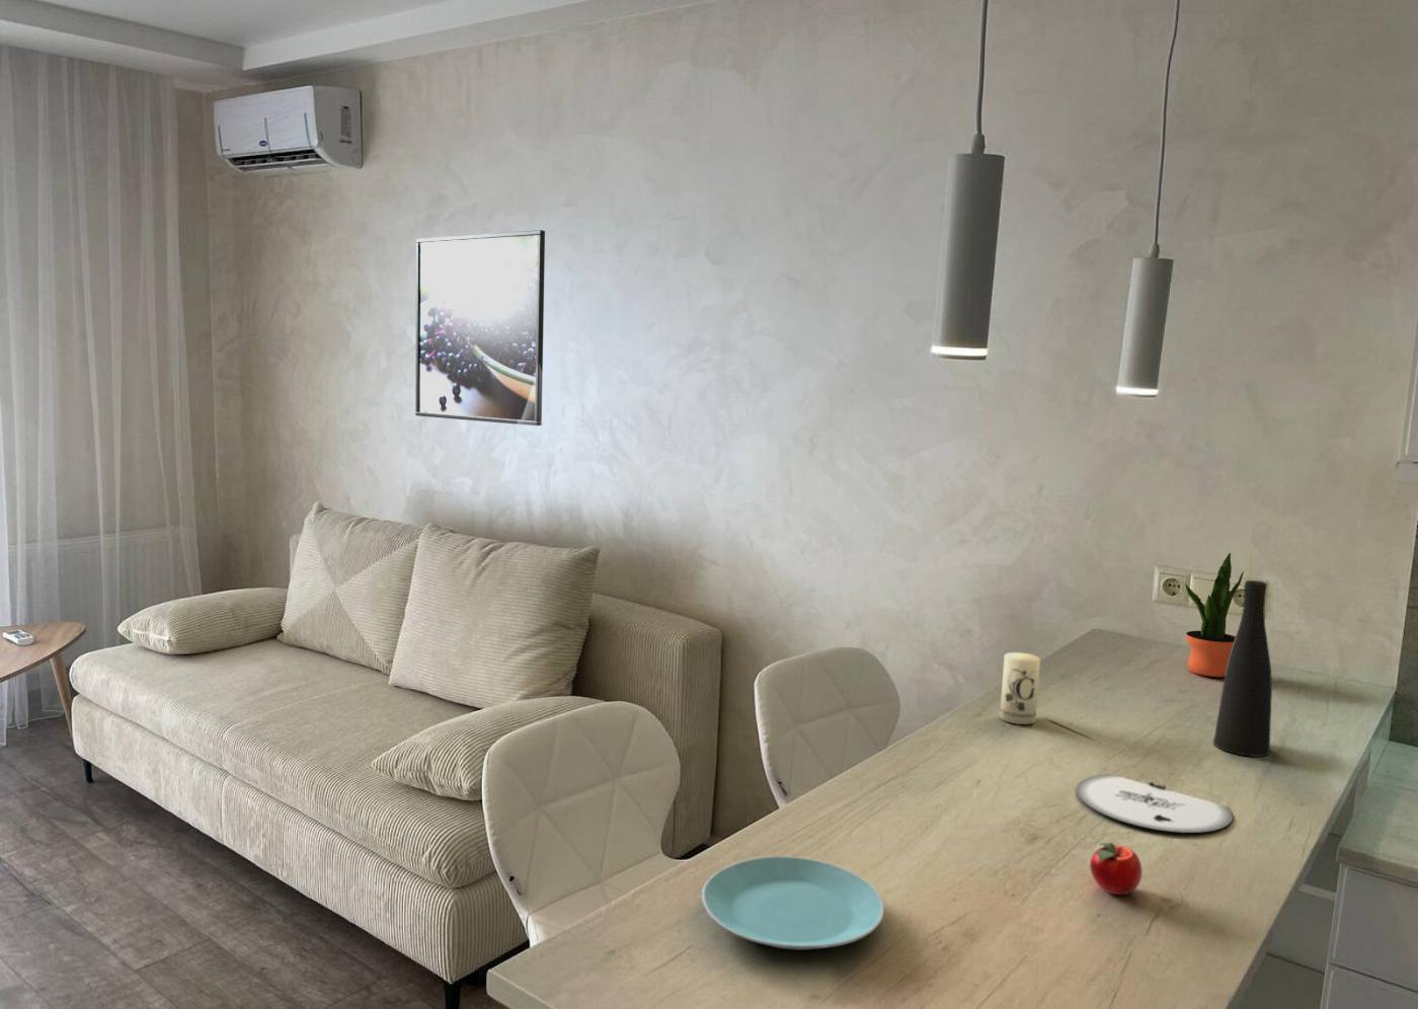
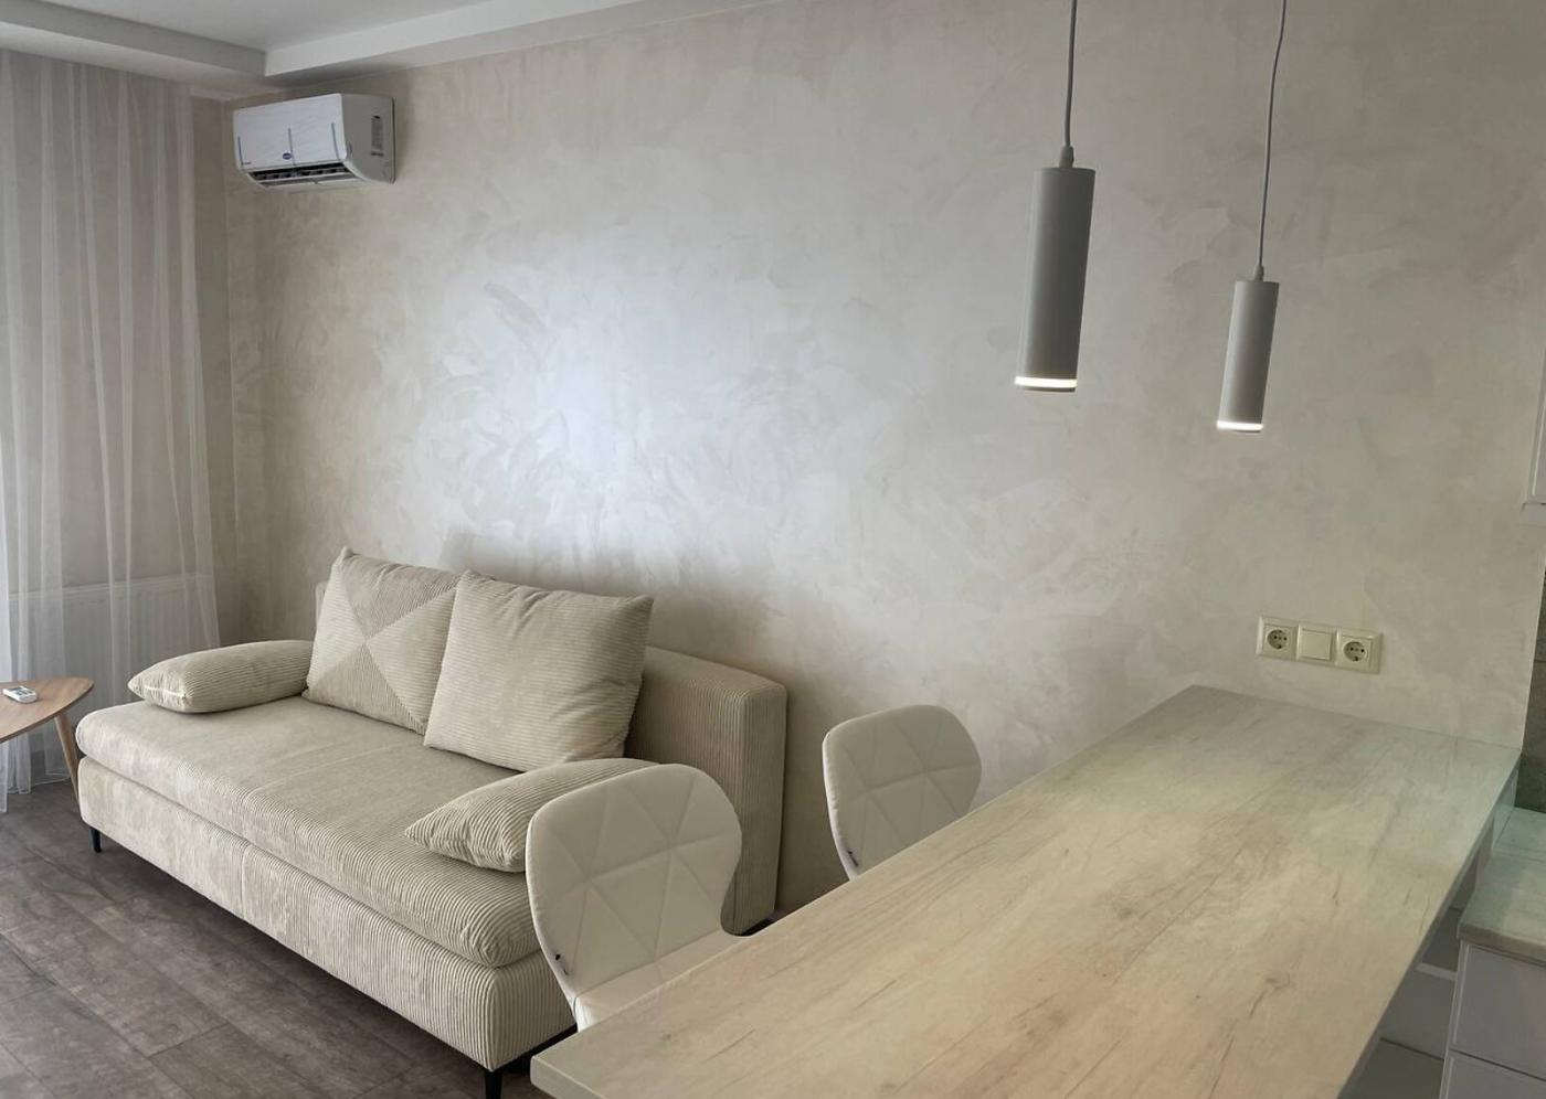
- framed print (476, 329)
- candle (1020, 688)
- plate (1152, 799)
- potted plant (1215, 613)
- apple (1112, 867)
- vase (1249, 665)
- plate (793, 906)
